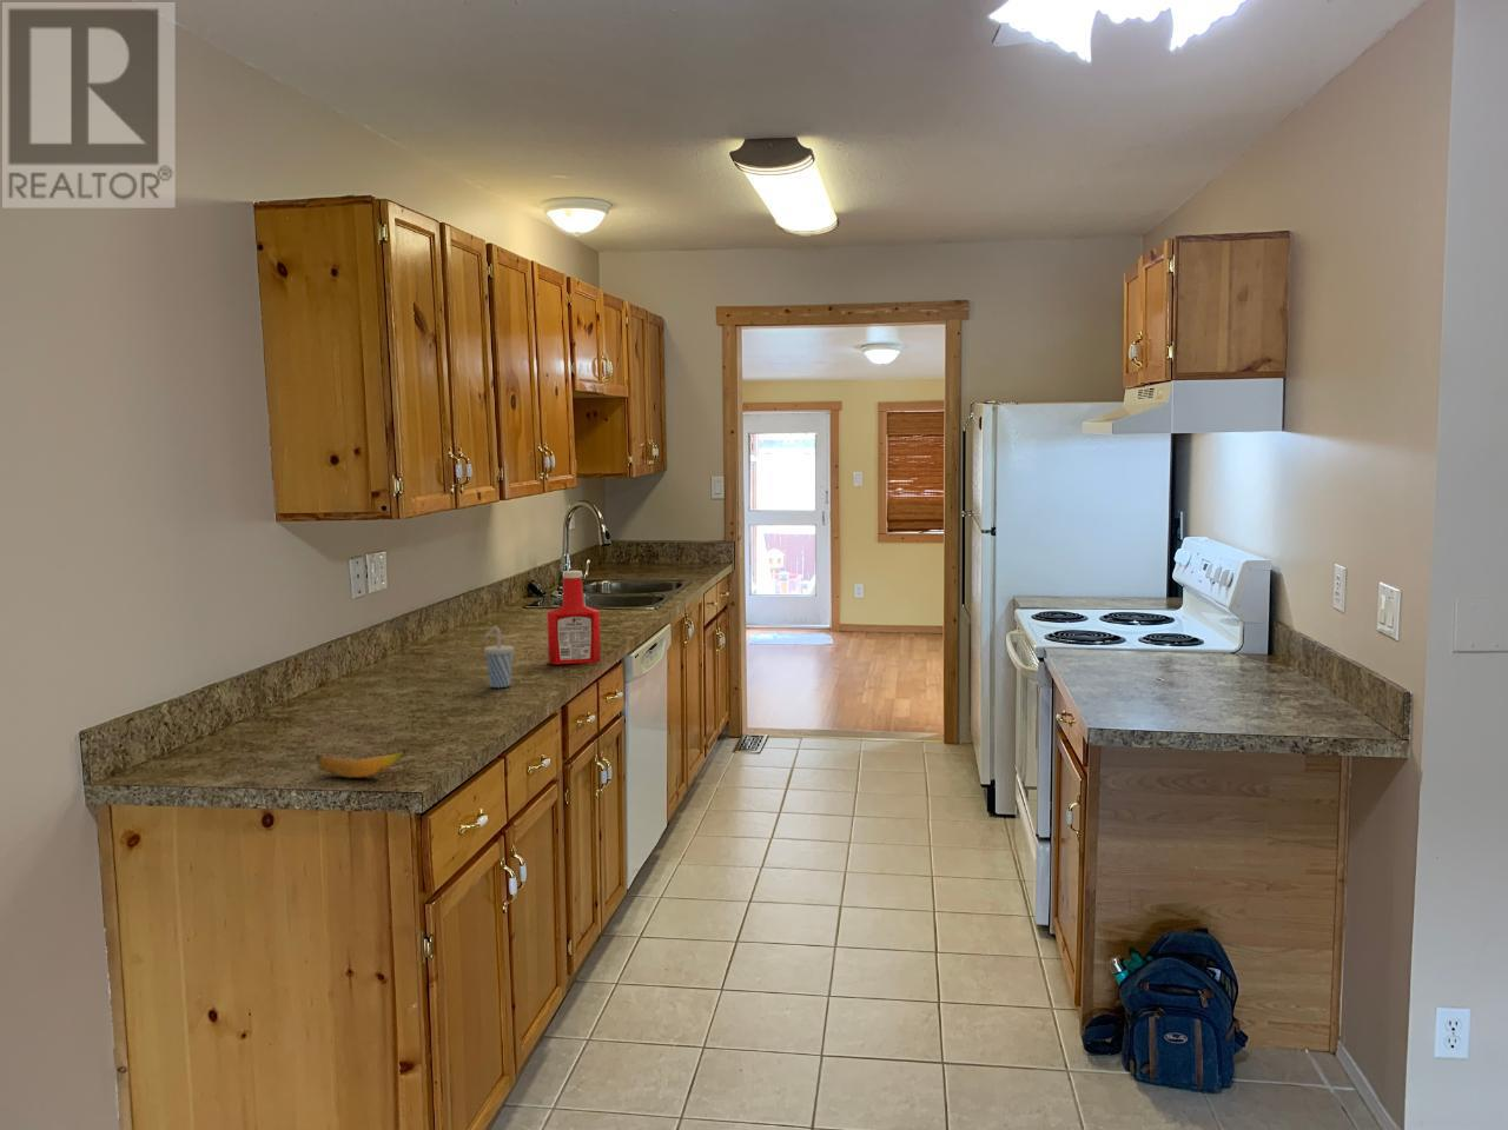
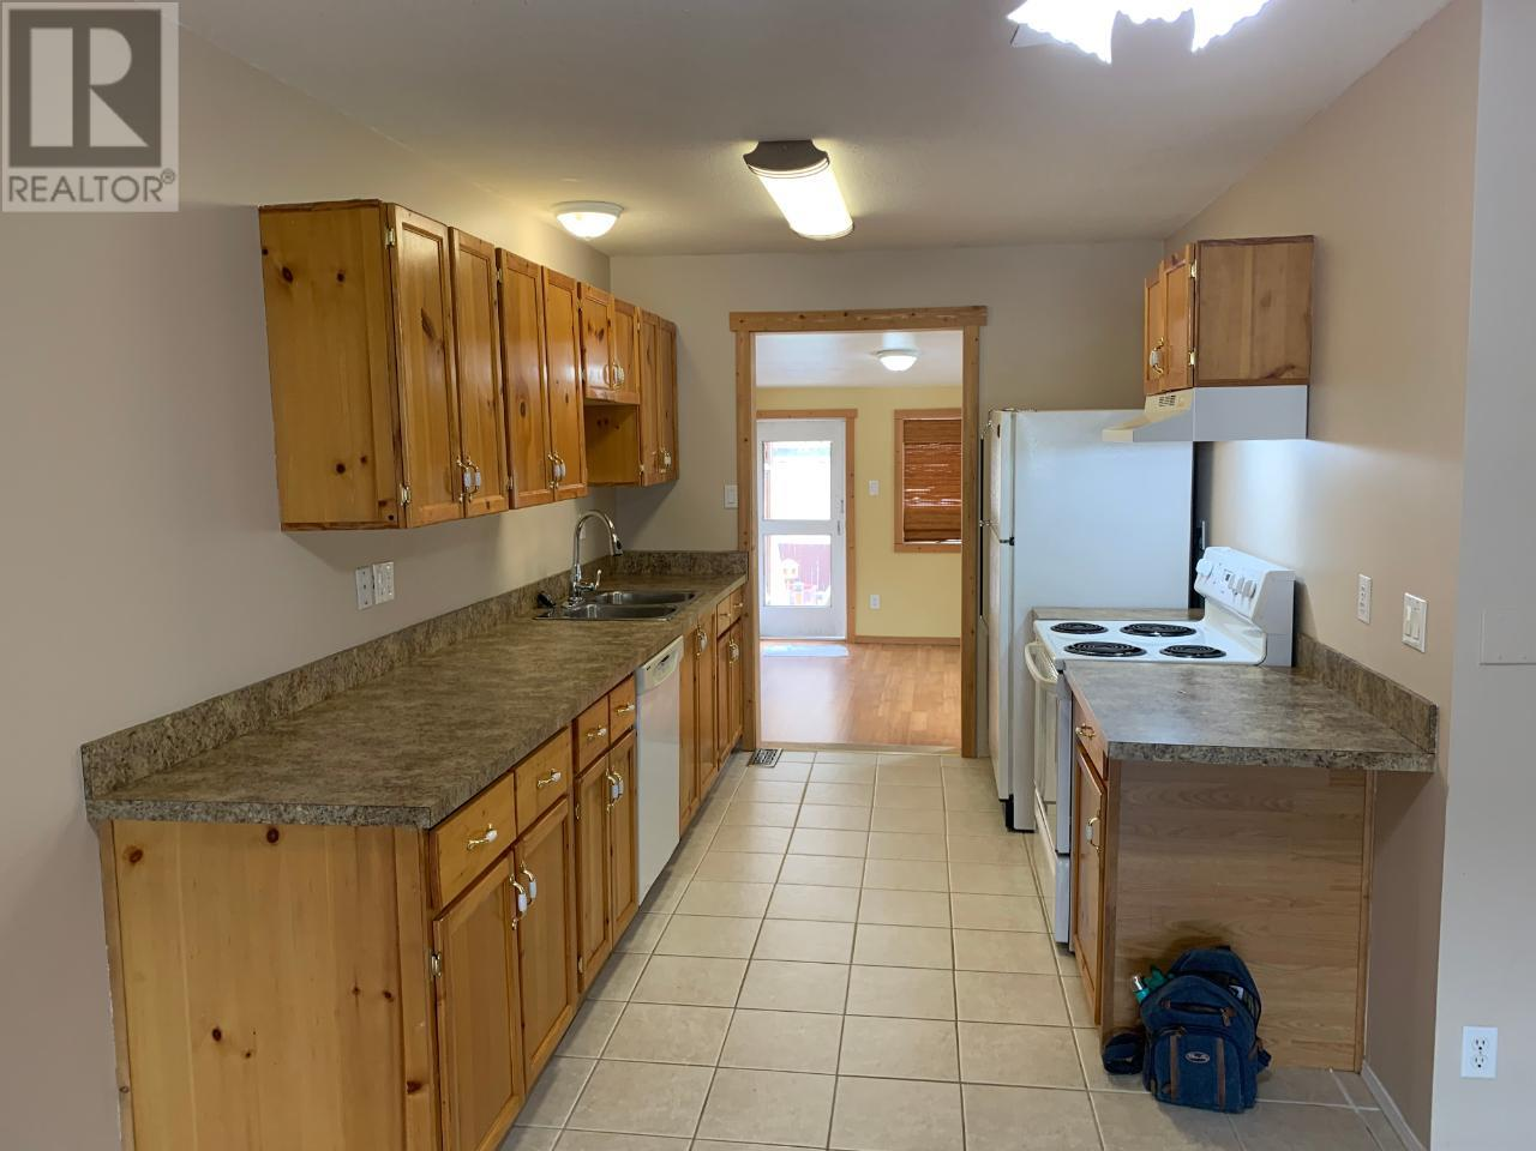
- banana (360, 762)
- soap bottle (572, 616)
- cup (498, 655)
